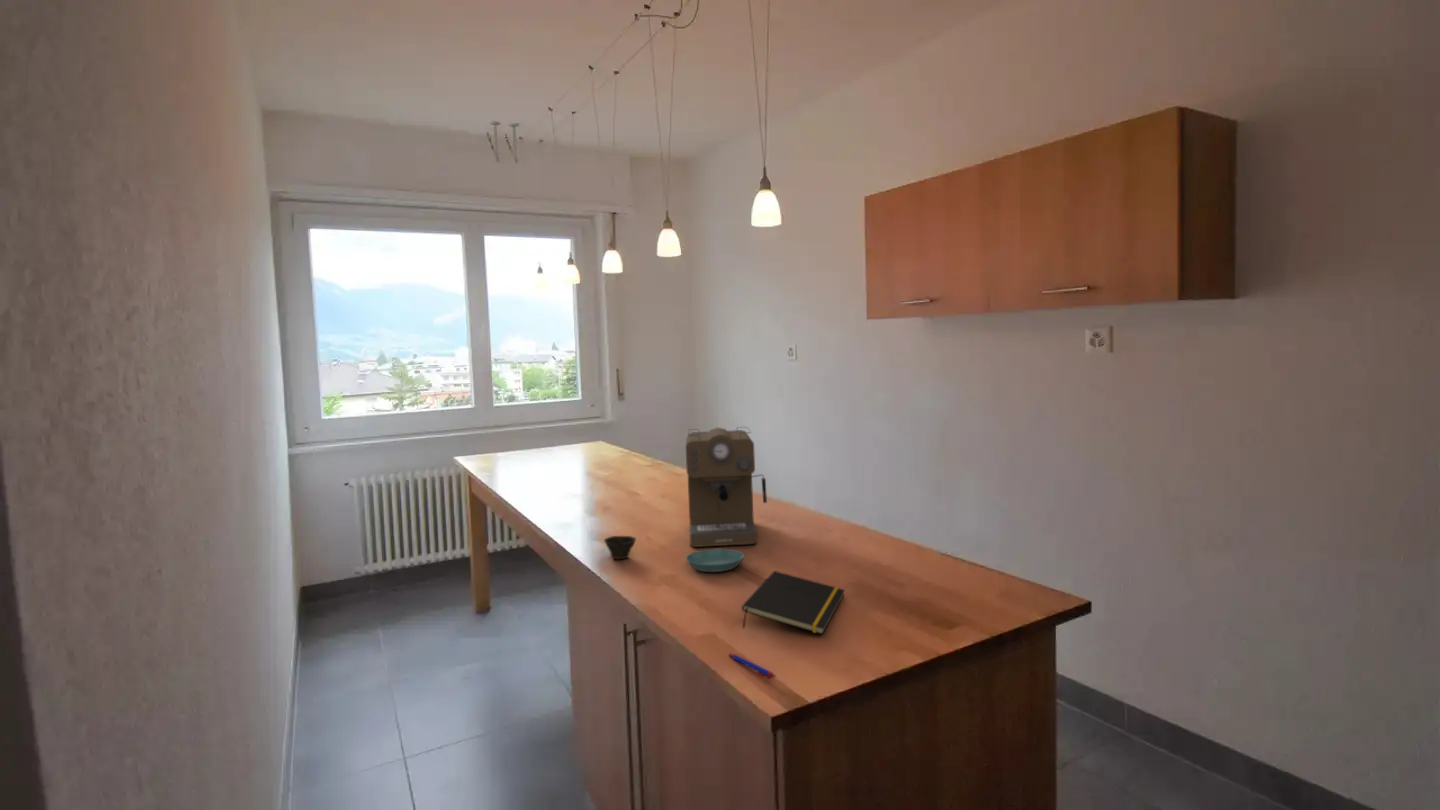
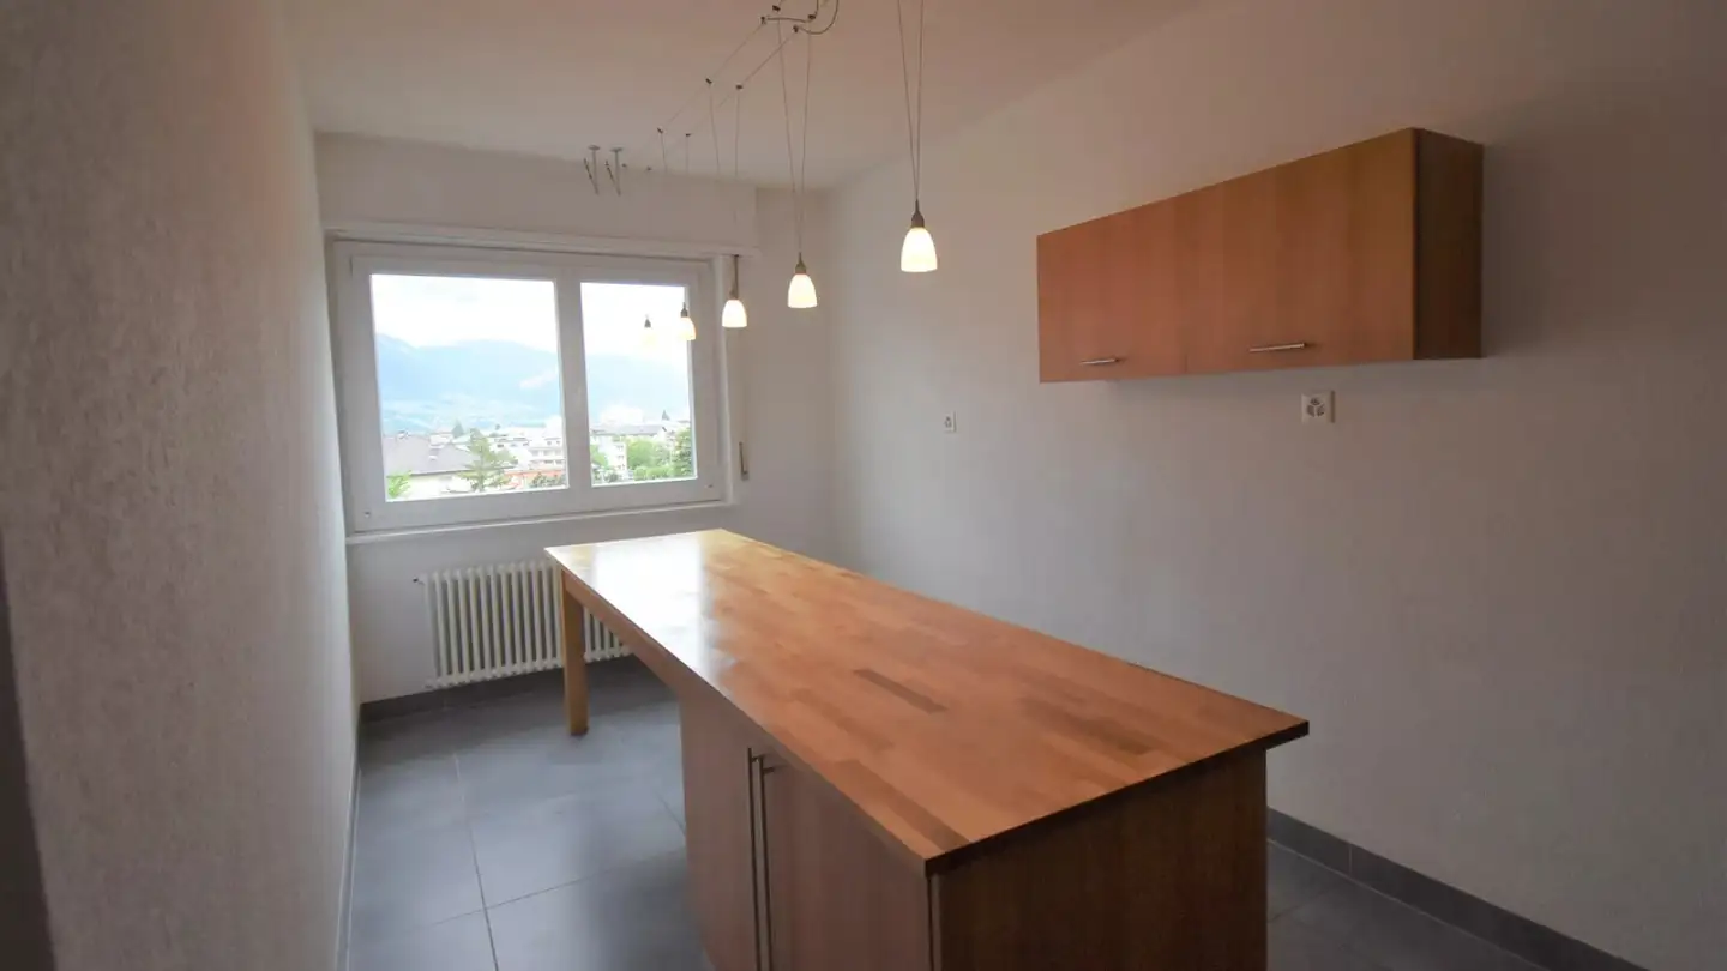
- pen (750, 664)
- notepad (796, 599)
- coffee maker (726, 483)
- cup (619, 547)
- saucer (715, 561)
